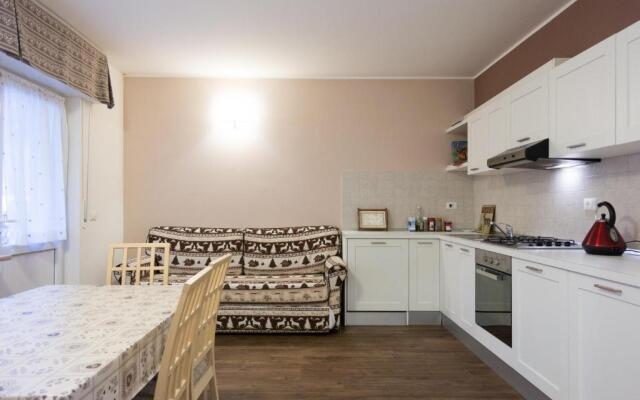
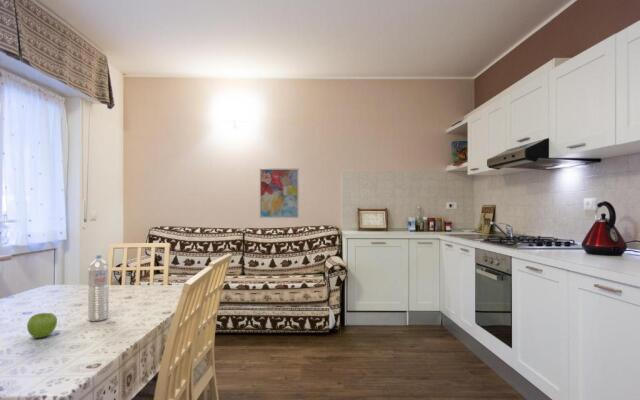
+ fruit (42, 324)
+ water bottle (98, 287)
+ wall art (279, 193)
